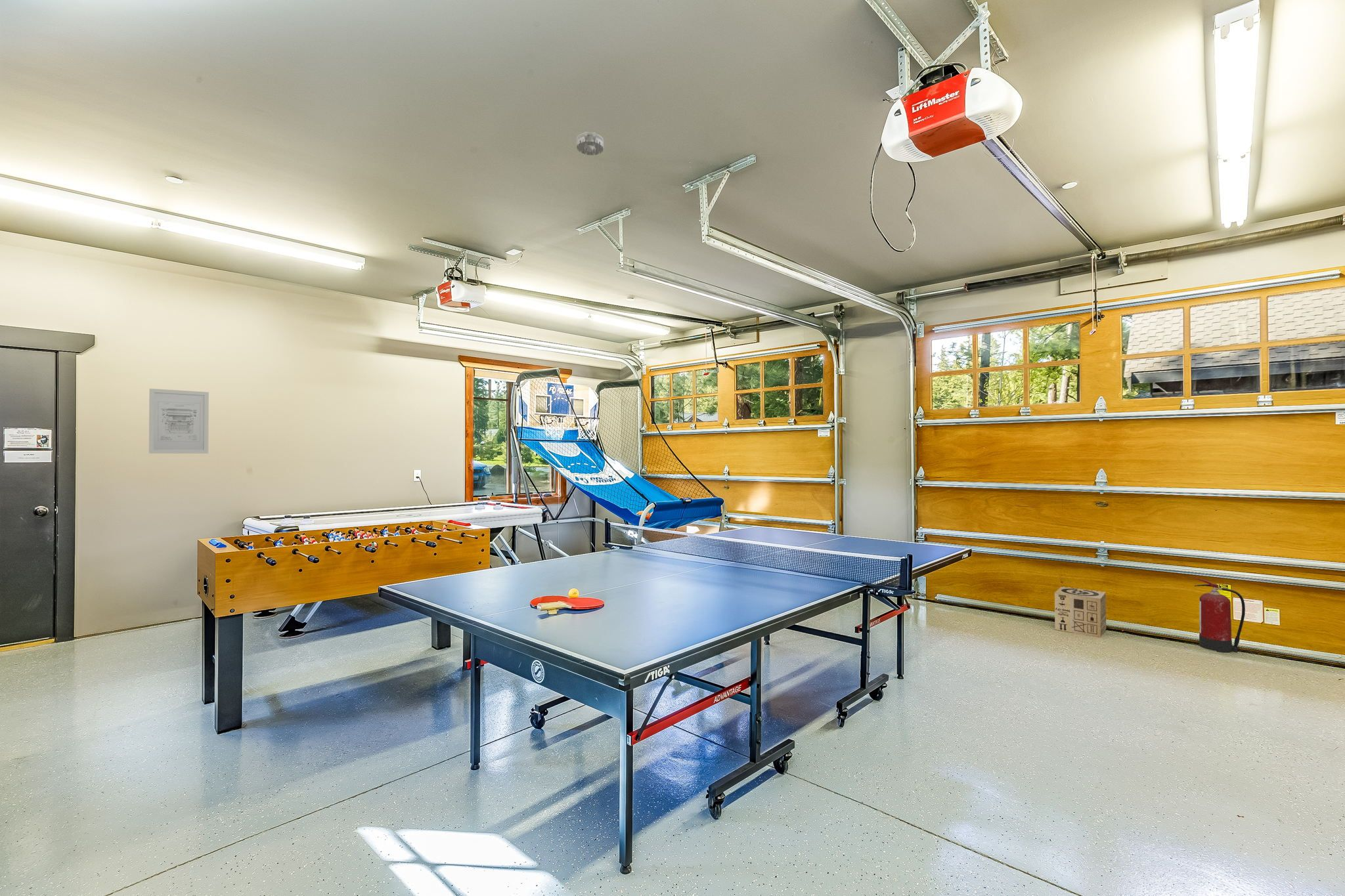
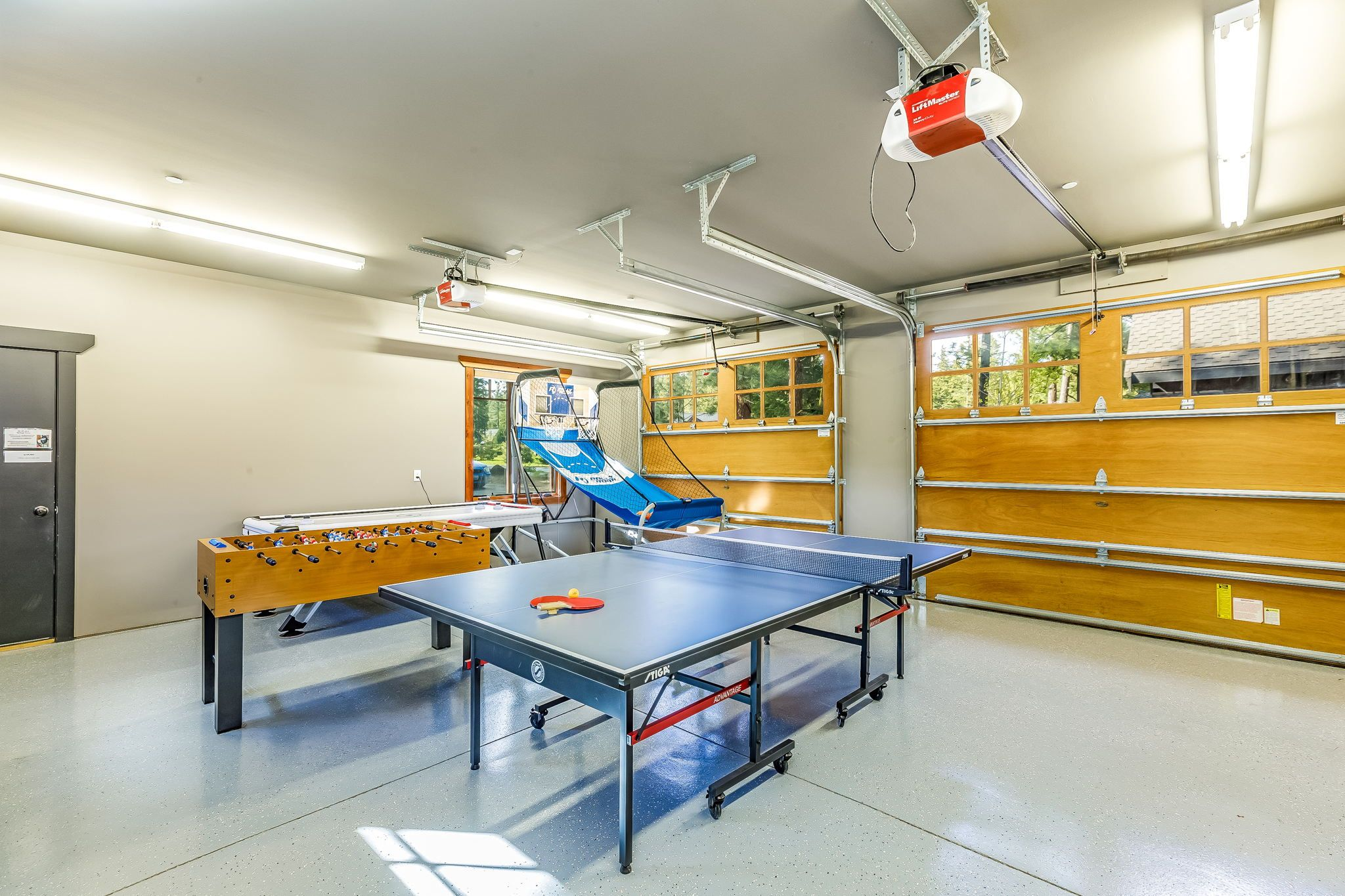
- box (1080, 610)
- wall art (179, 421)
- smoke detector (590, 143)
- fire extinguisher (1219, 614)
